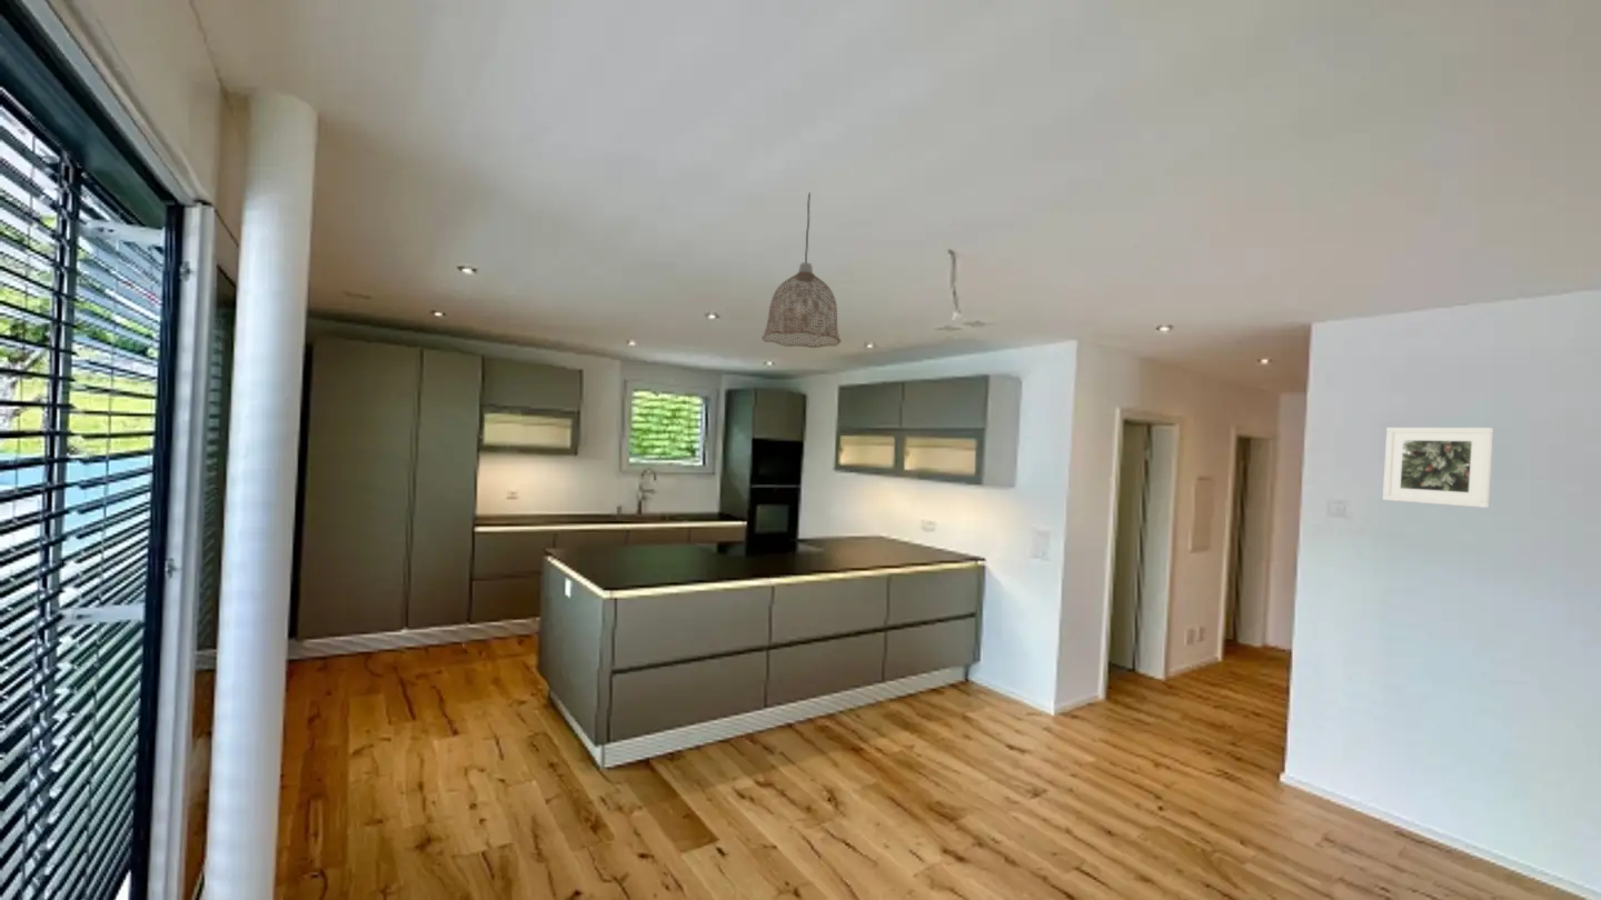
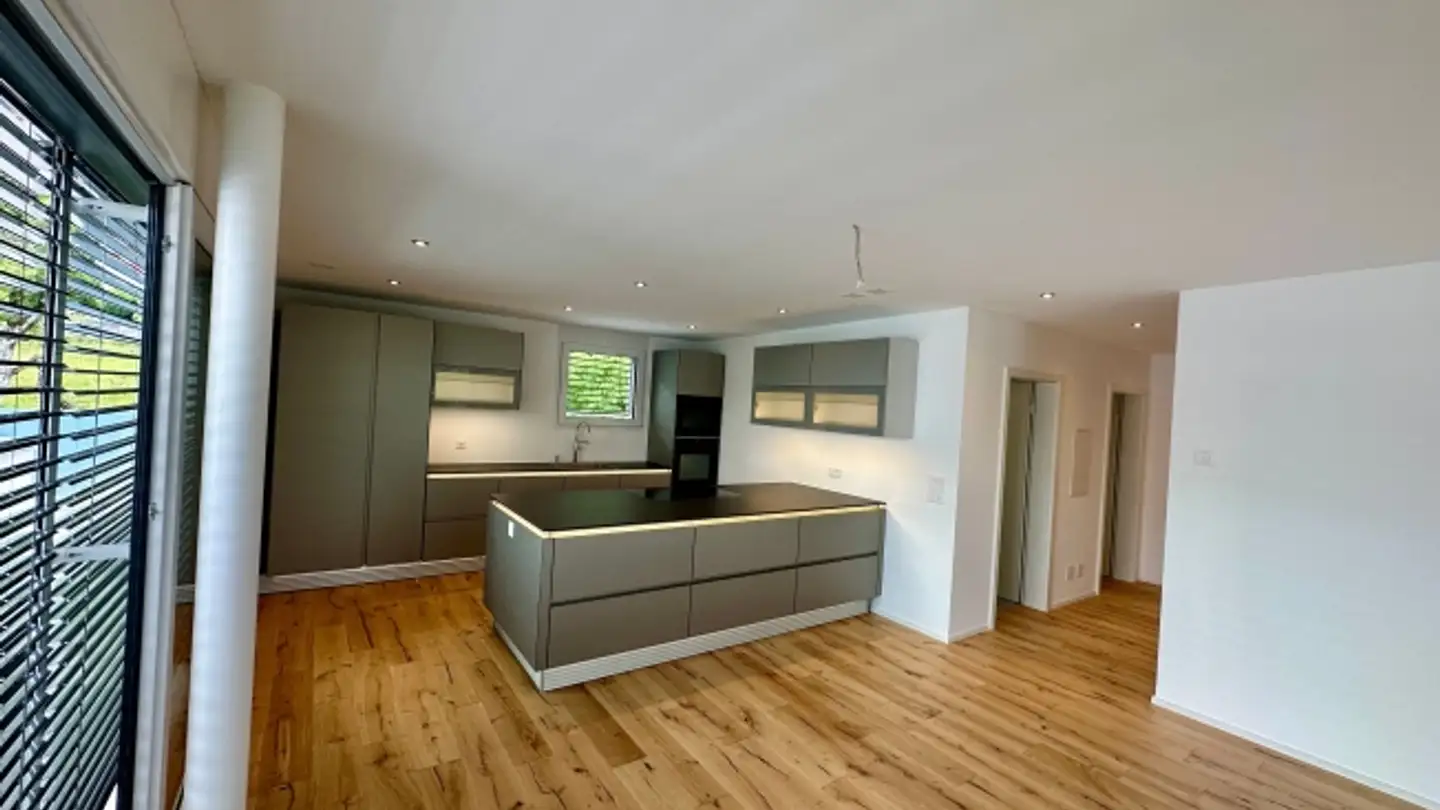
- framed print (1434, 464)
- pendant lamp (805, 267)
